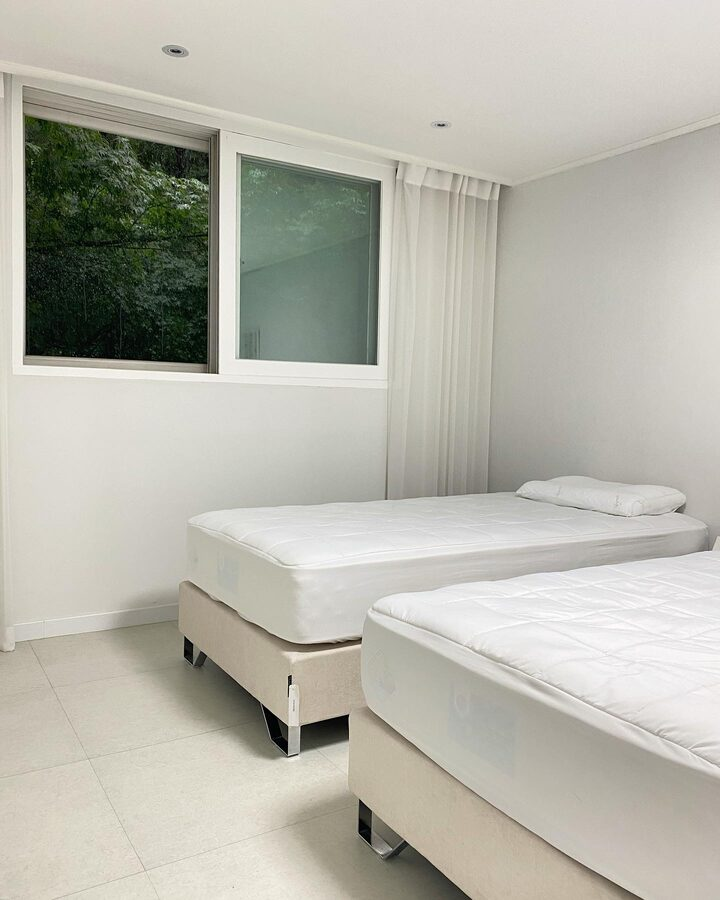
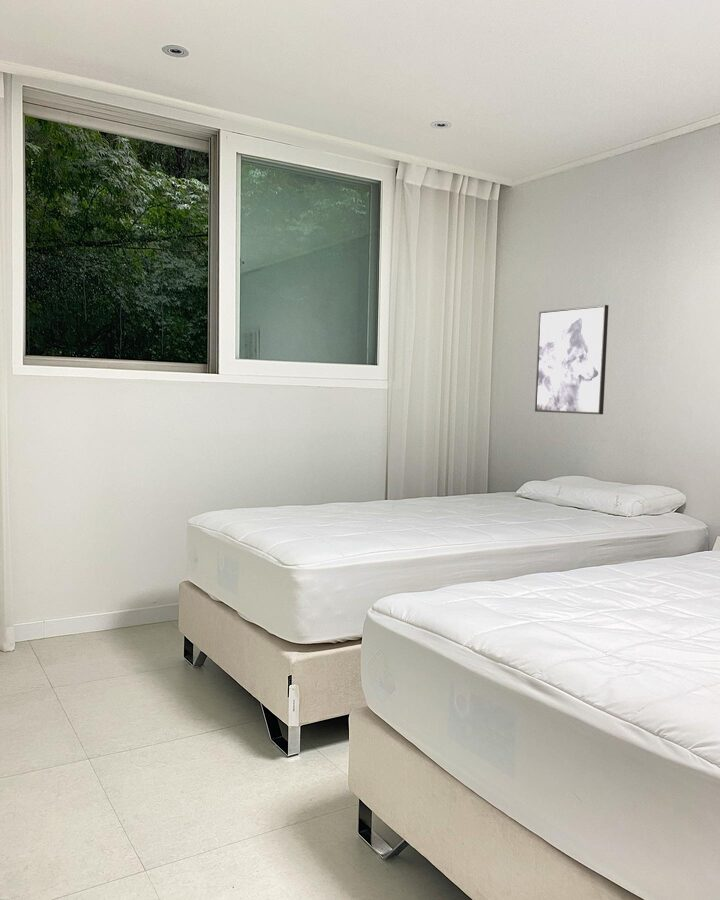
+ wall art (569, 361)
